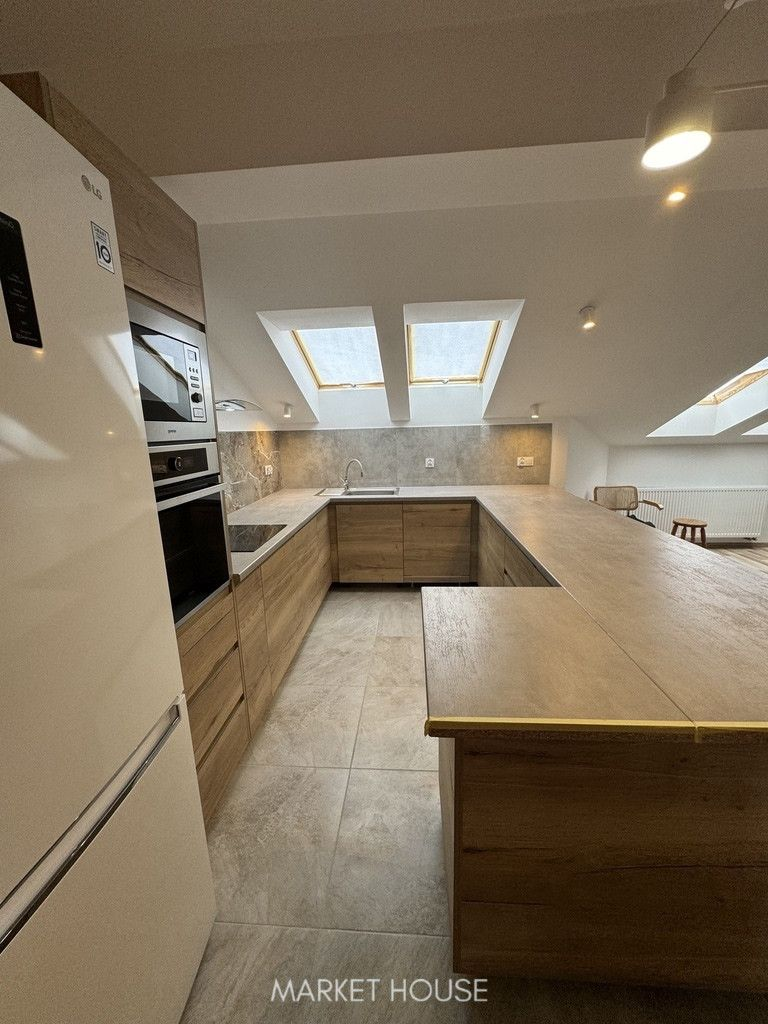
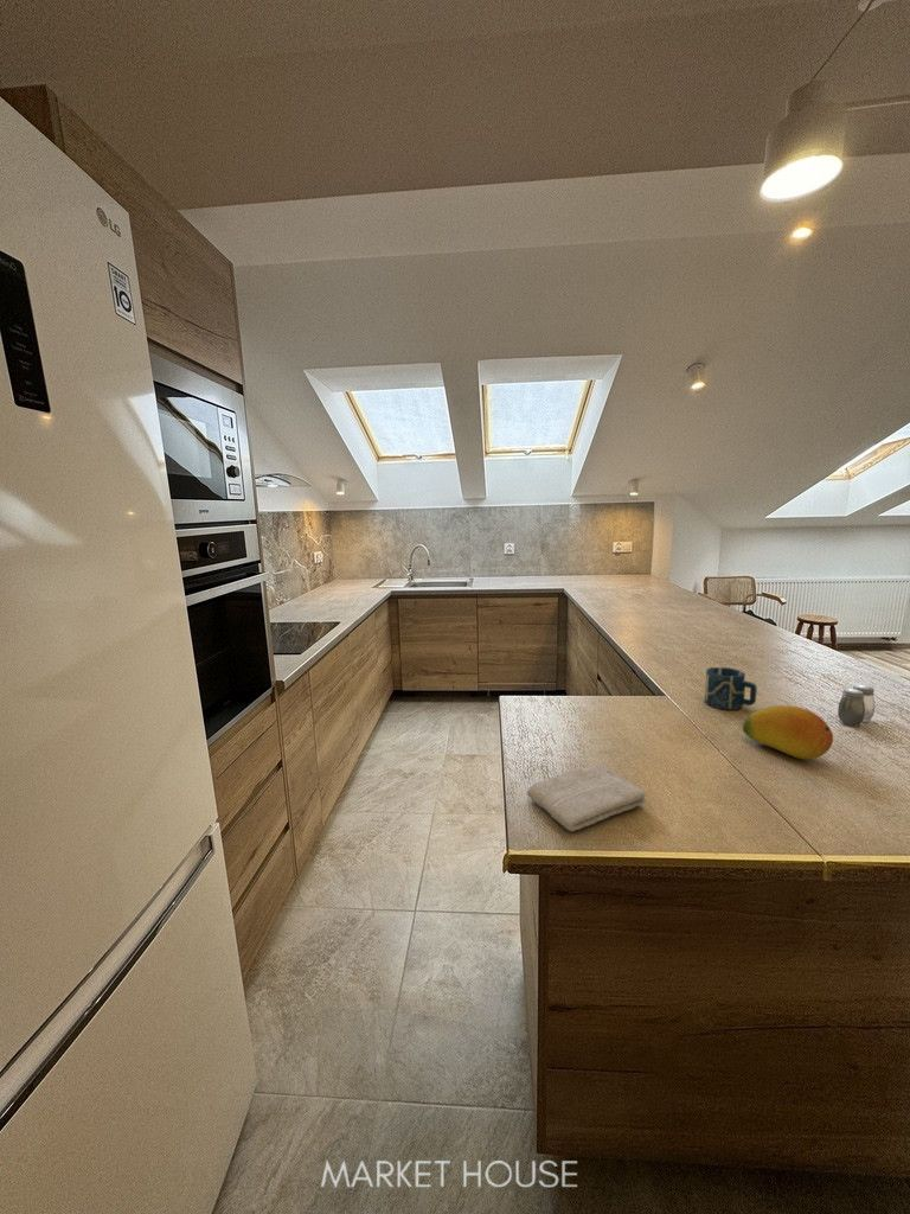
+ washcloth (587, 793)
+ cup (730, 689)
+ fruit (787, 728)
+ salt and pepper shaker (857, 704)
